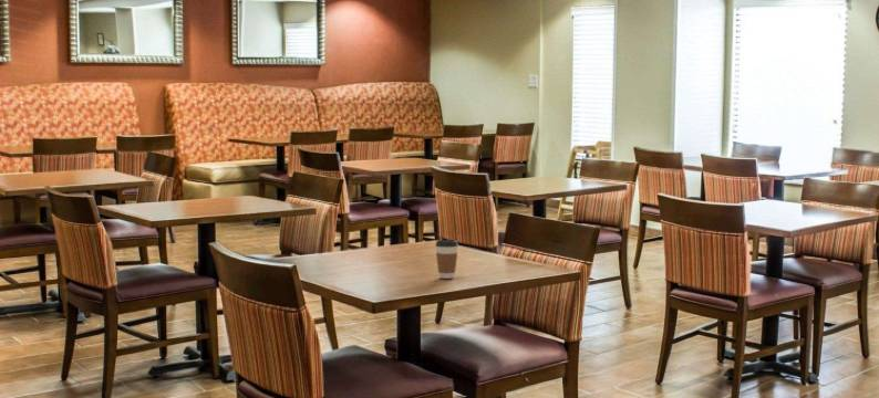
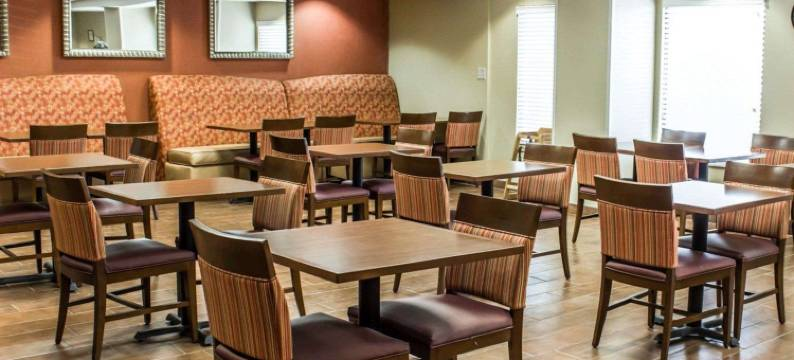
- coffee cup (446, 259)
